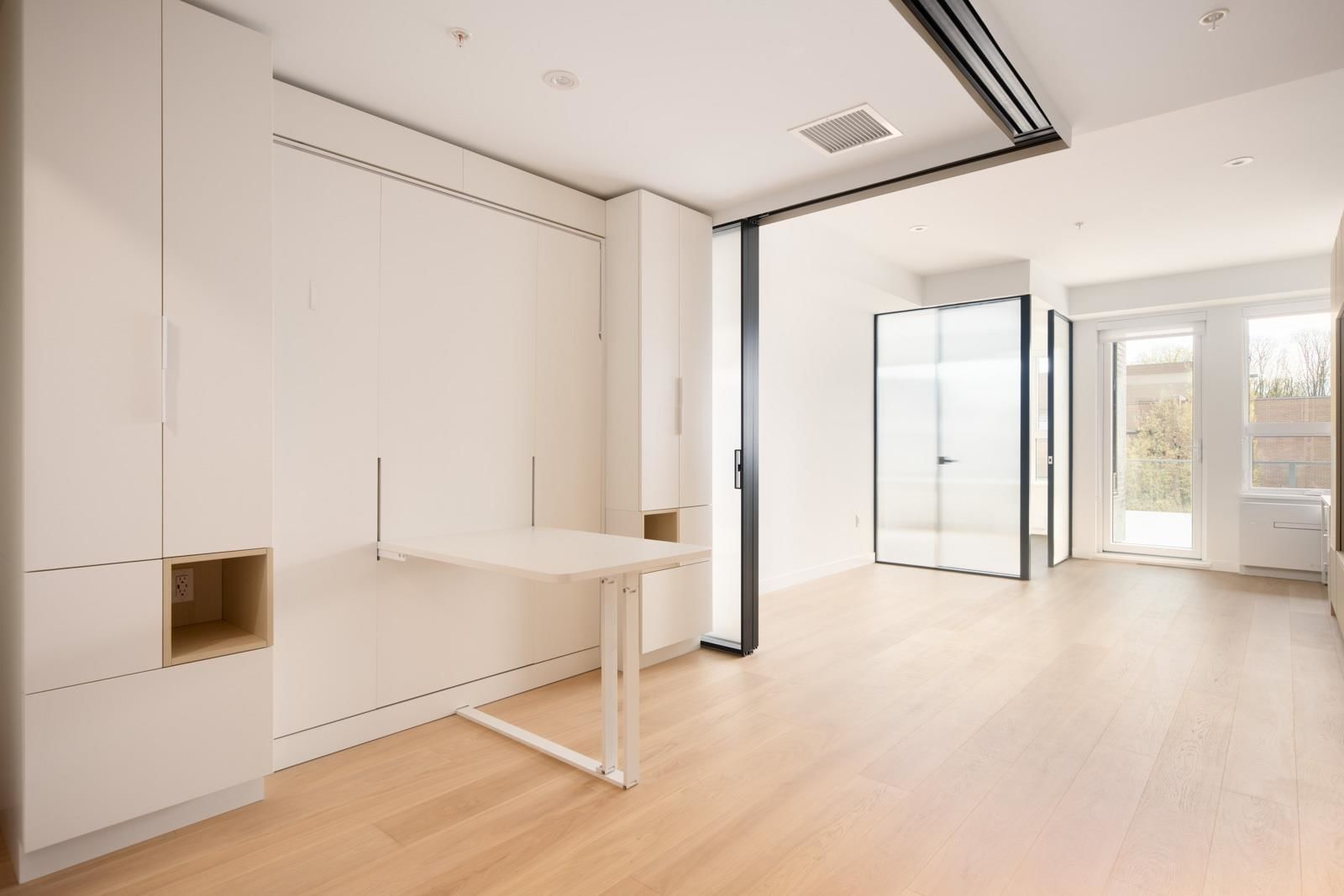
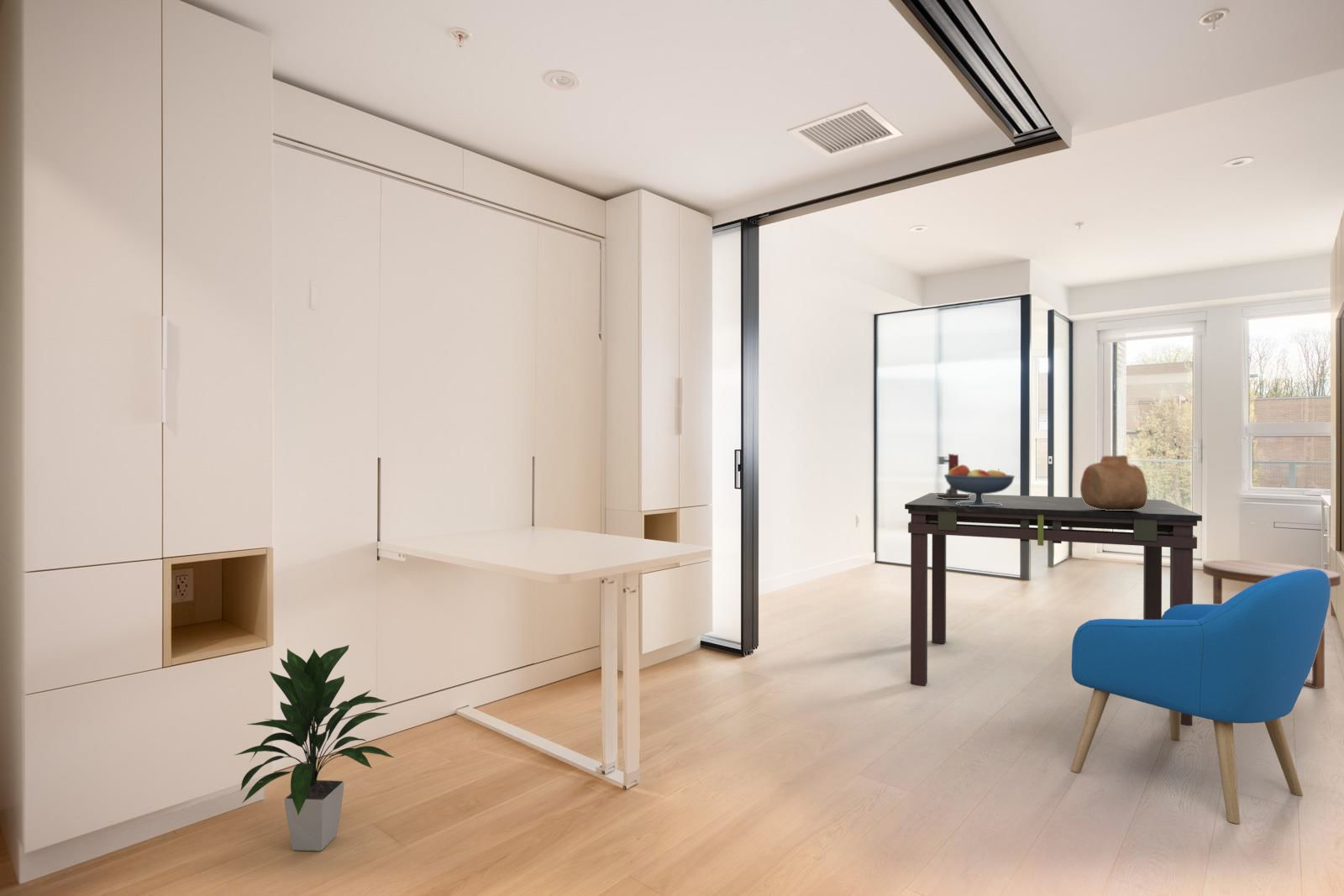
+ dining table (1039, 545)
+ fruit bowl (979, 484)
+ candle holder (948, 471)
+ indoor plant (311, 741)
+ side table (1256, 583)
+ armchair (1205, 669)
+ vase (1114, 482)
